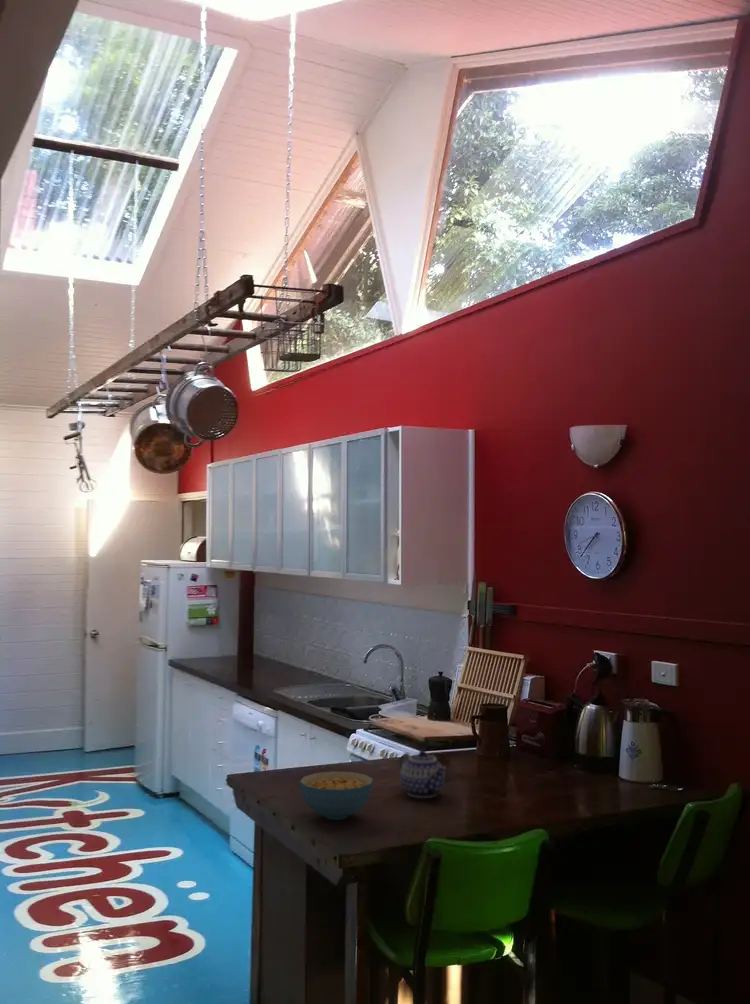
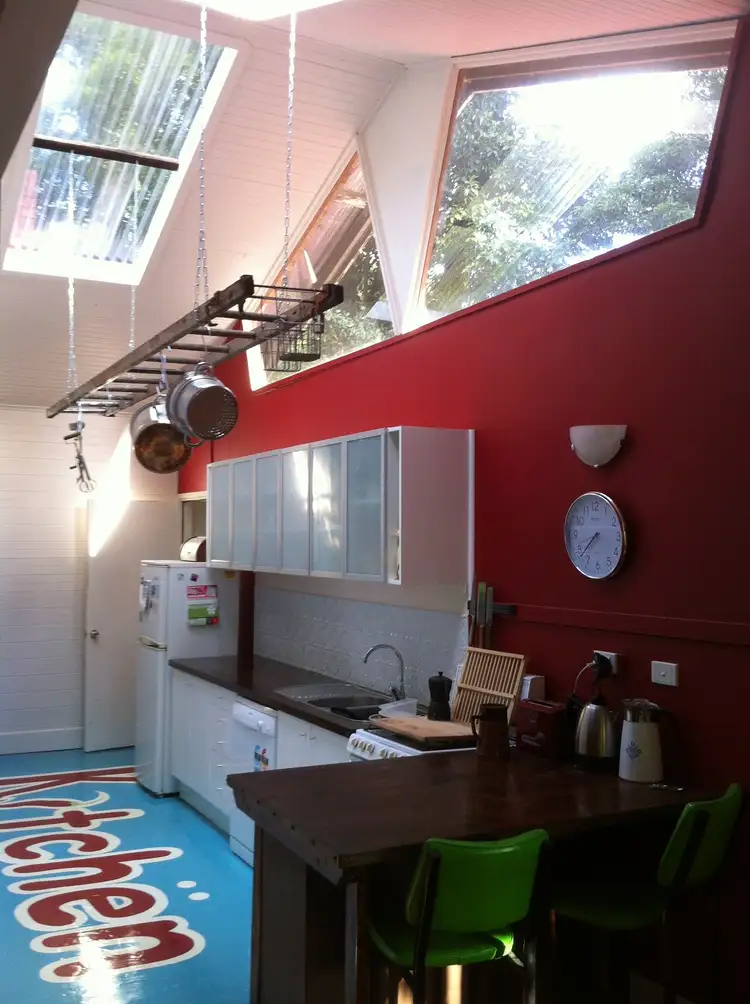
- cereal bowl (336, 798)
- teapot (422, 772)
